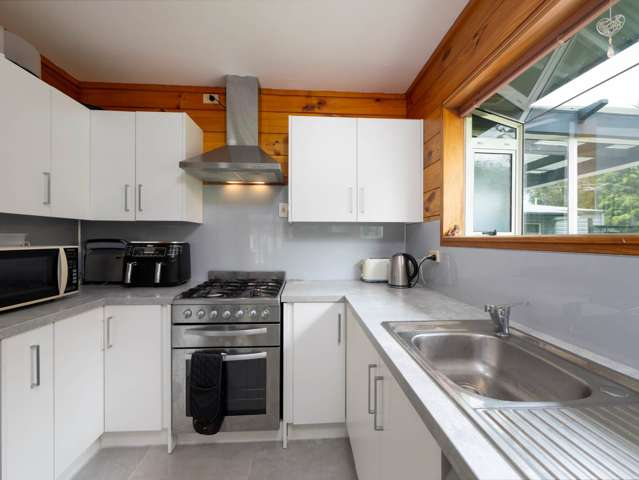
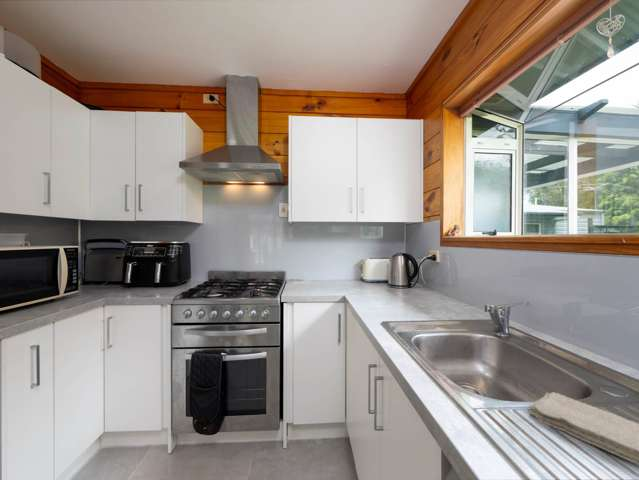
+ washcloth (591, 422)
